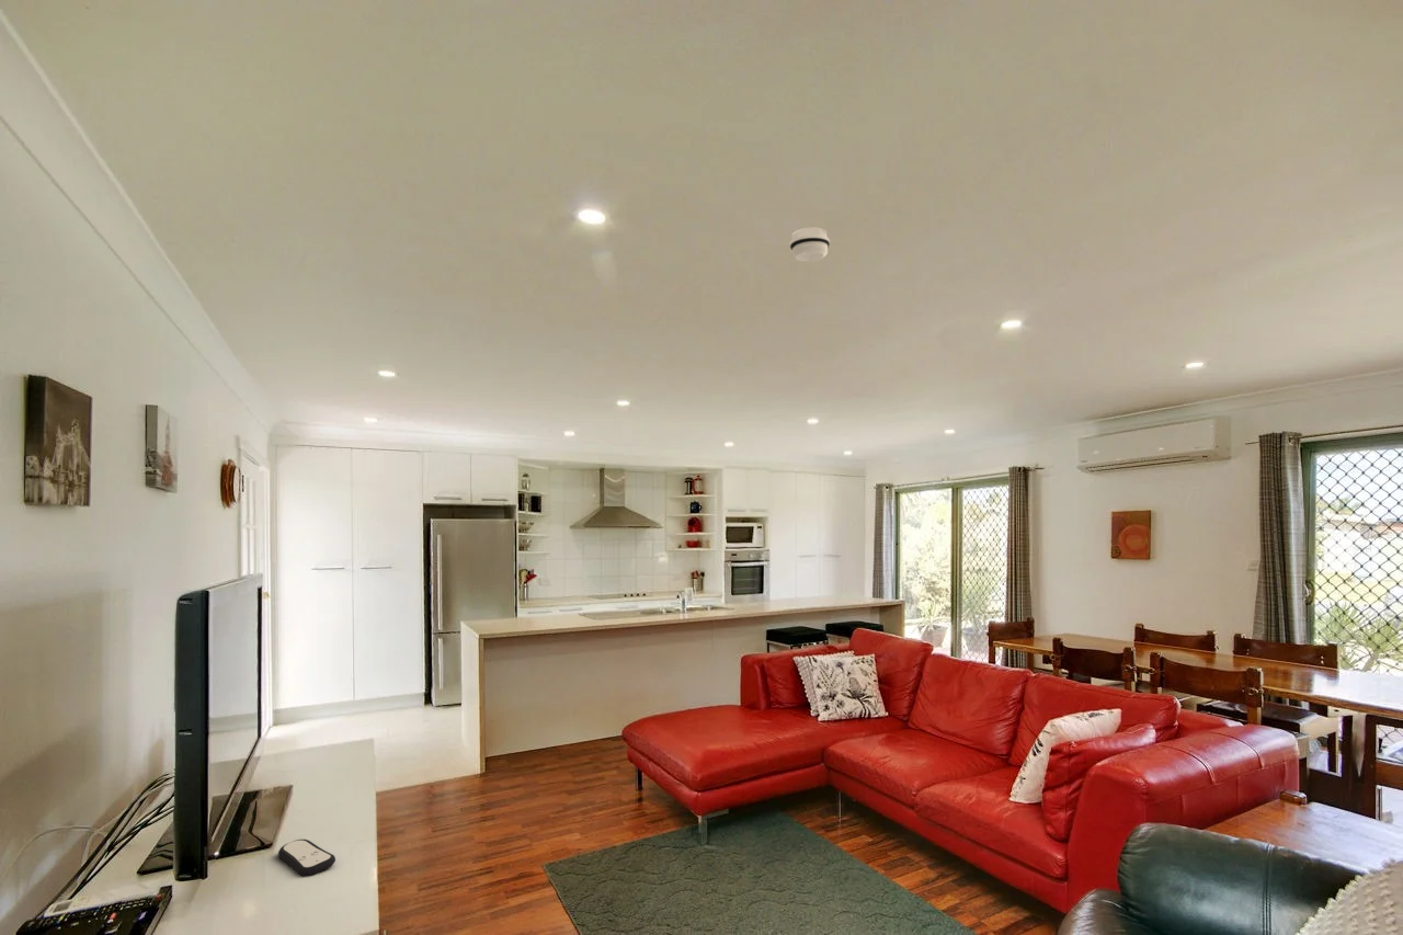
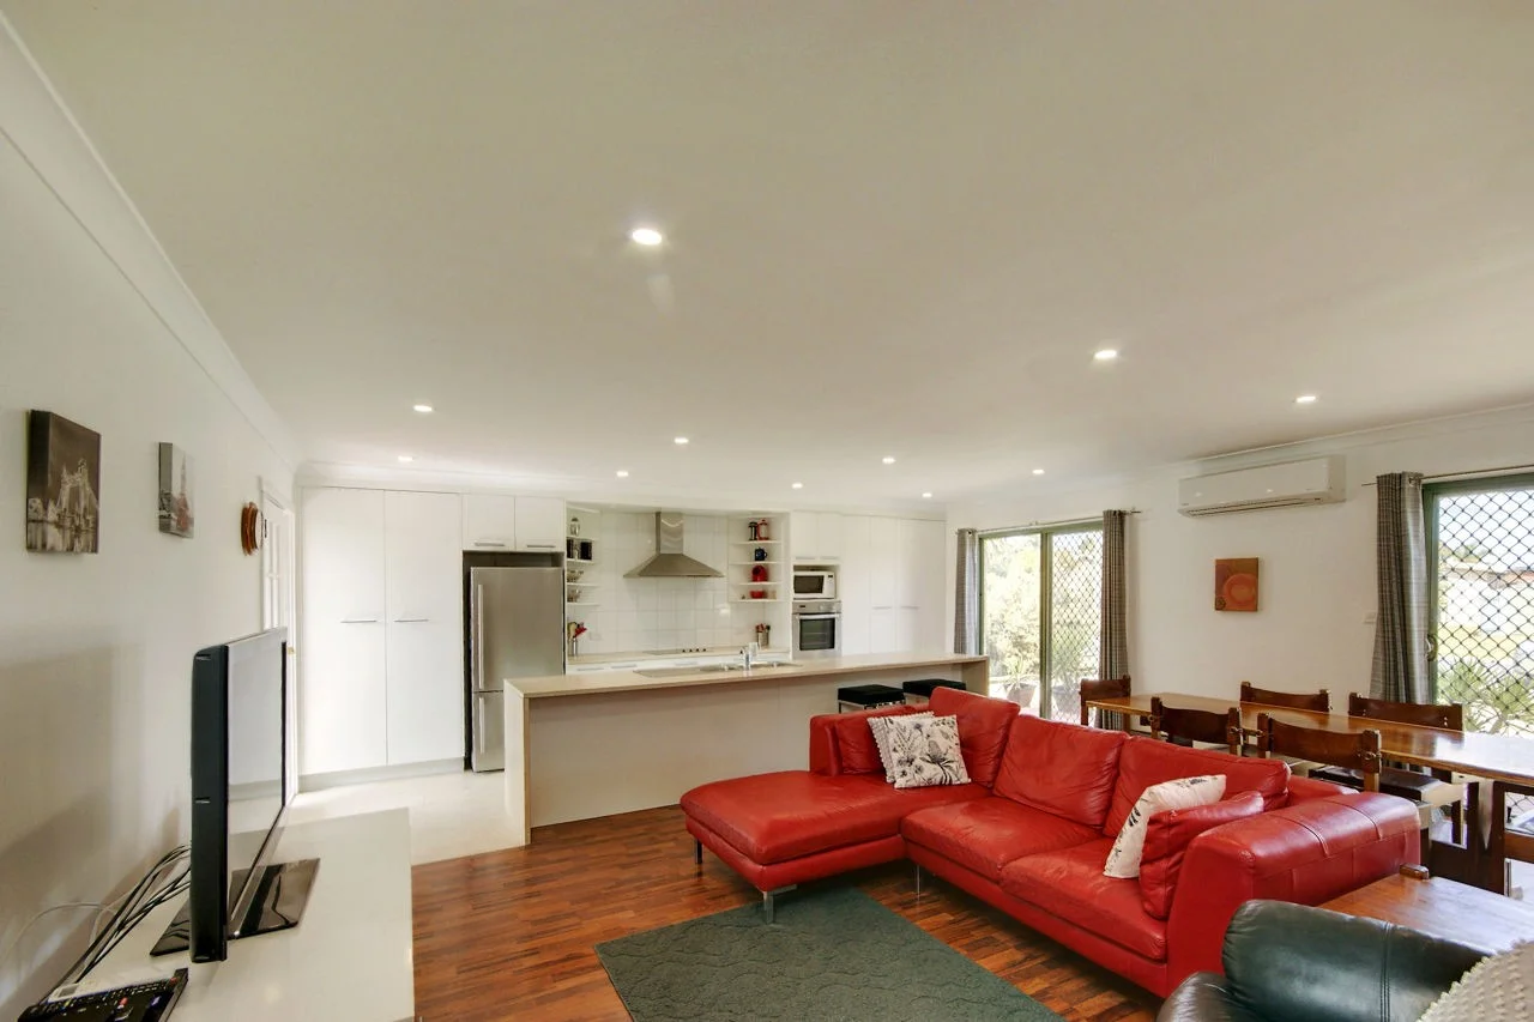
- remote control (305, 856)
- smoke detector (809, 244)
